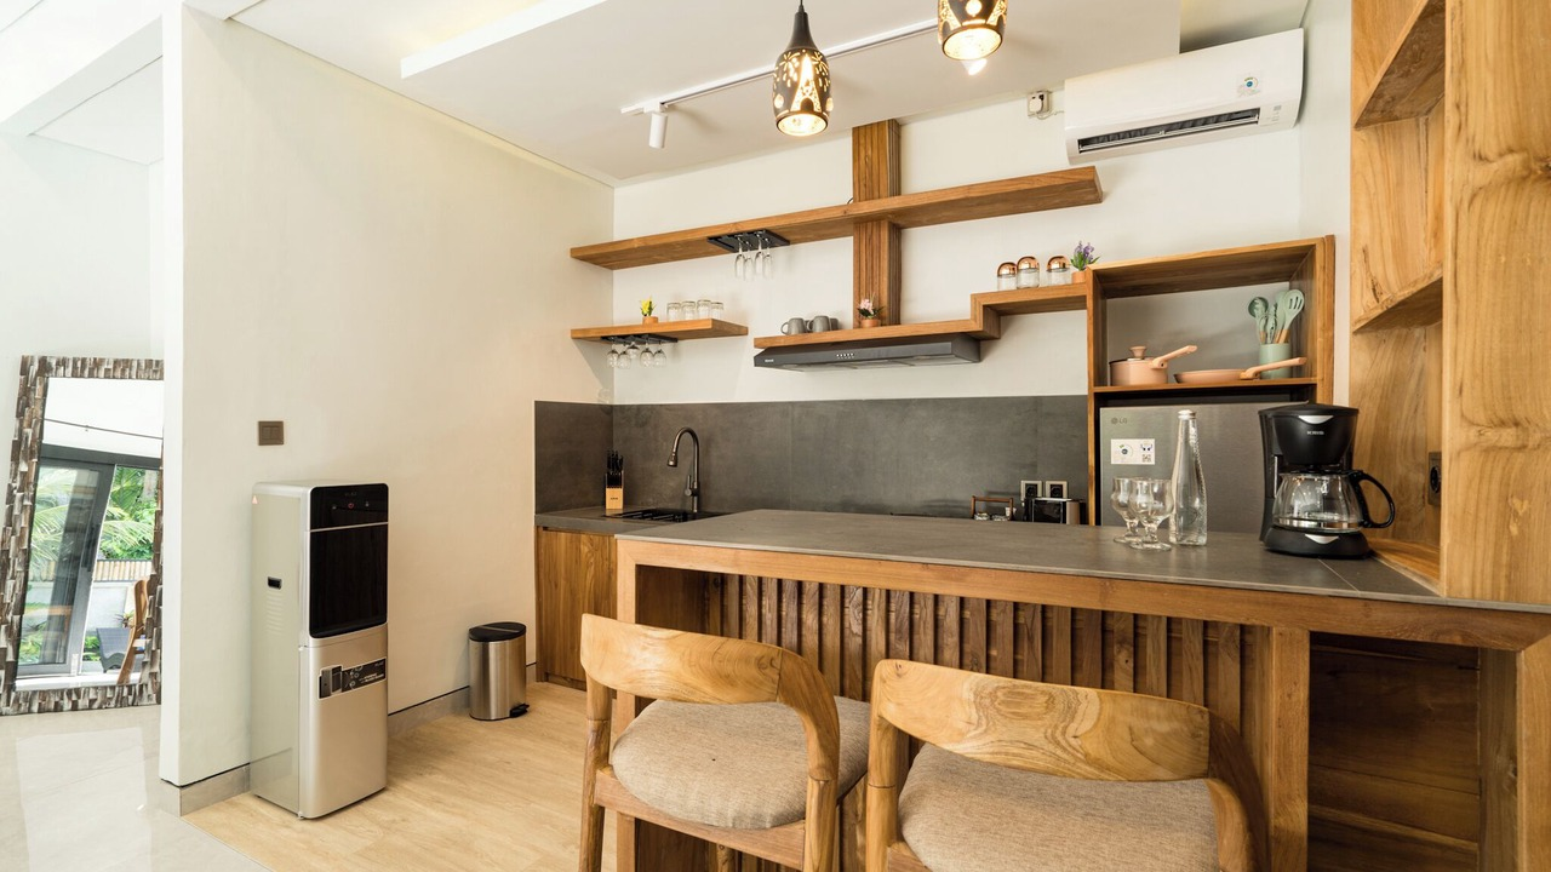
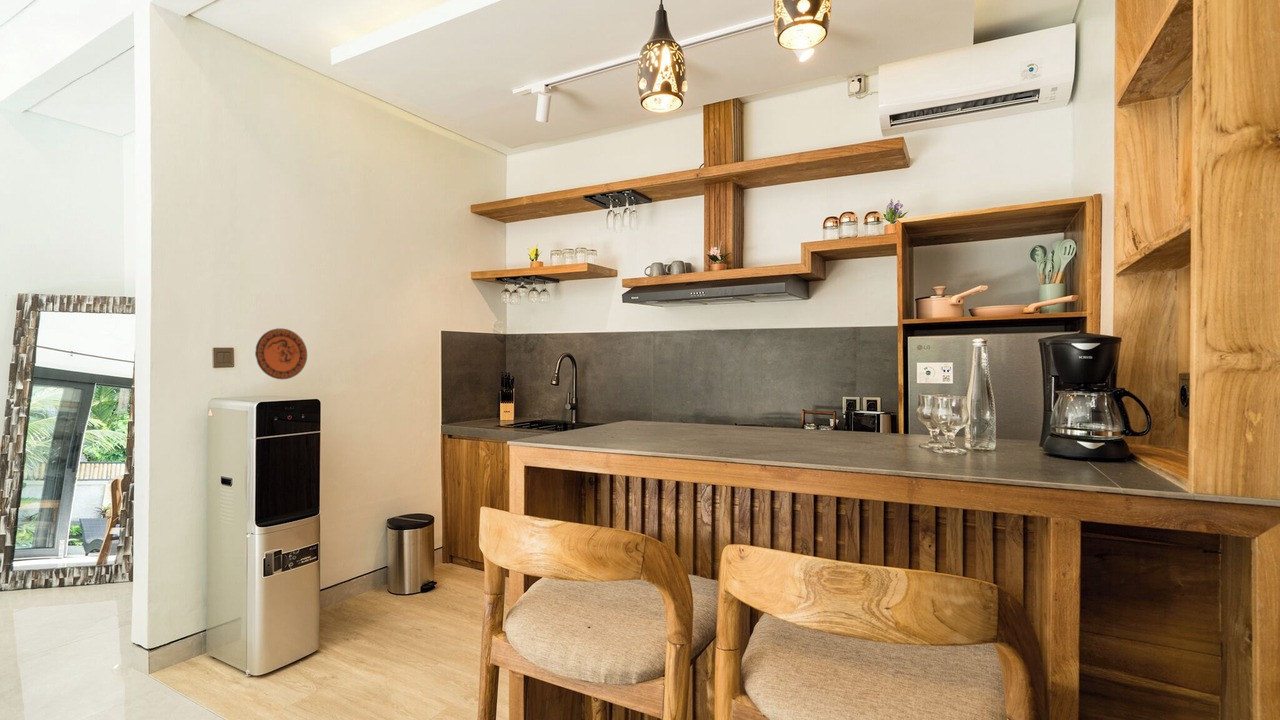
+ decorative plate (281, 353)
